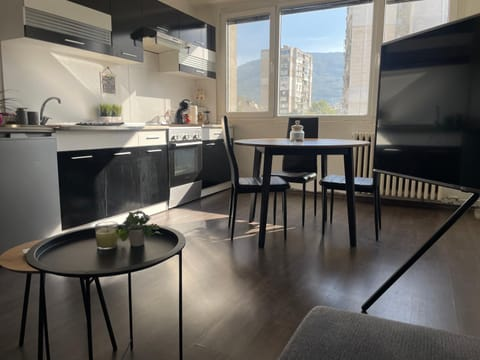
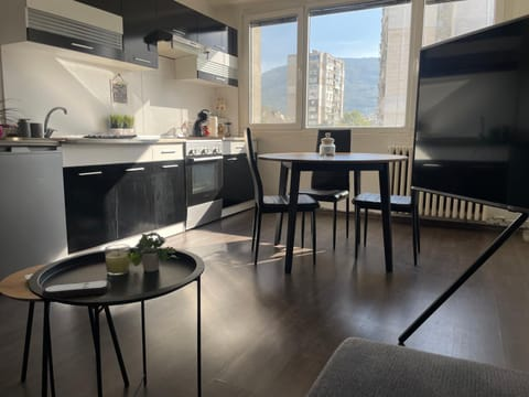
+ remote control (77, 289)
